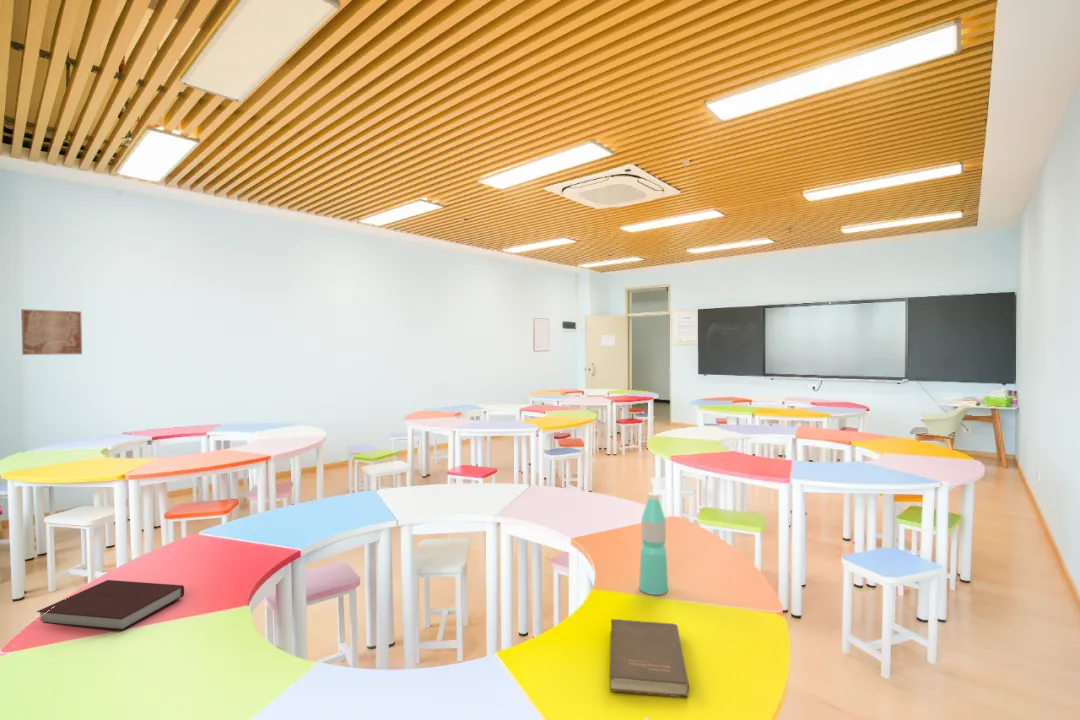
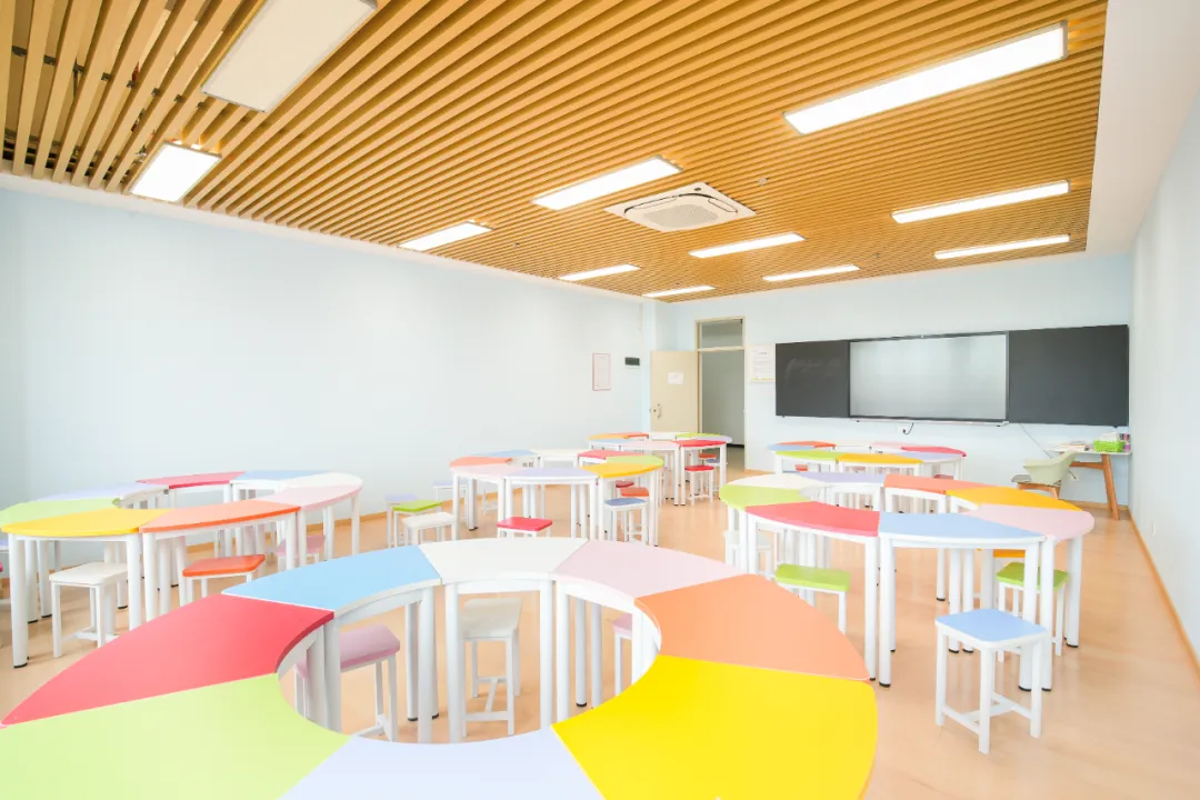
- wall art (52, 332)
- notebook (114, 603)
- book (646, 654)
- water bottle (653, 541)
